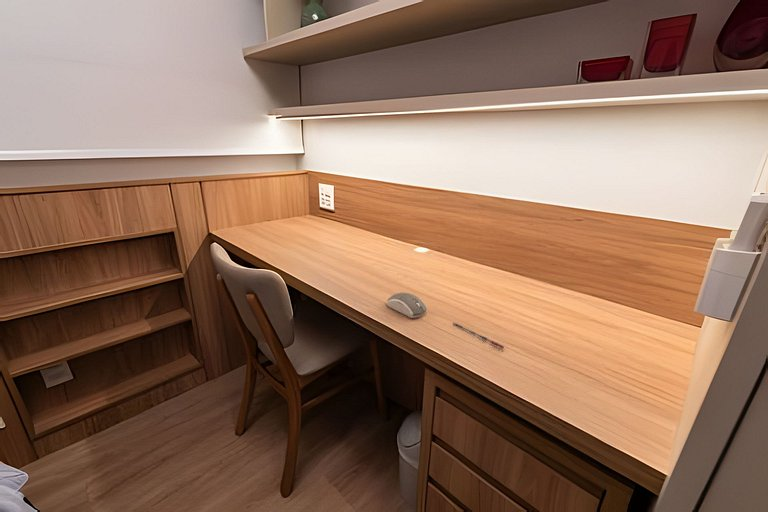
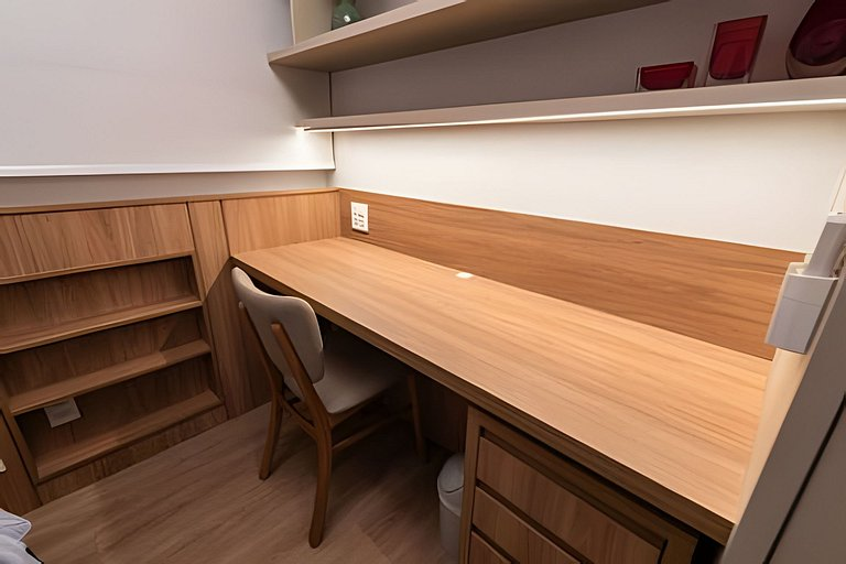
- pen (476, 334)
- computer mouse (405, 301)
